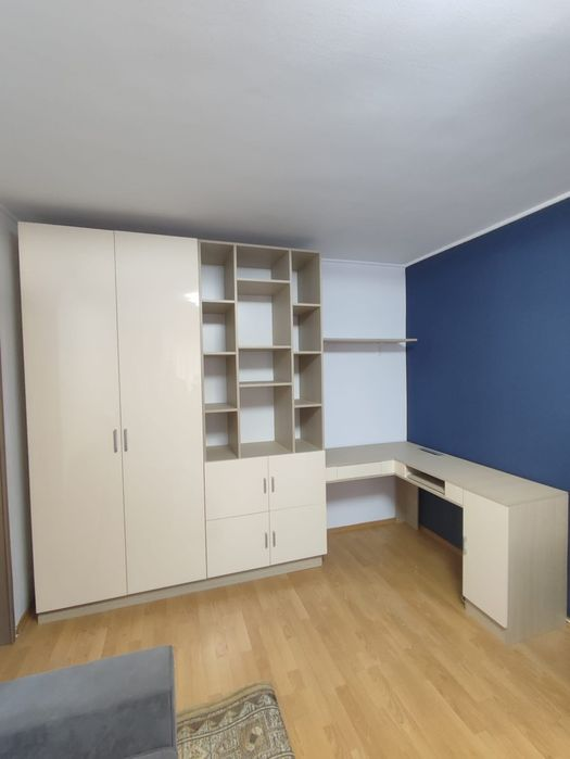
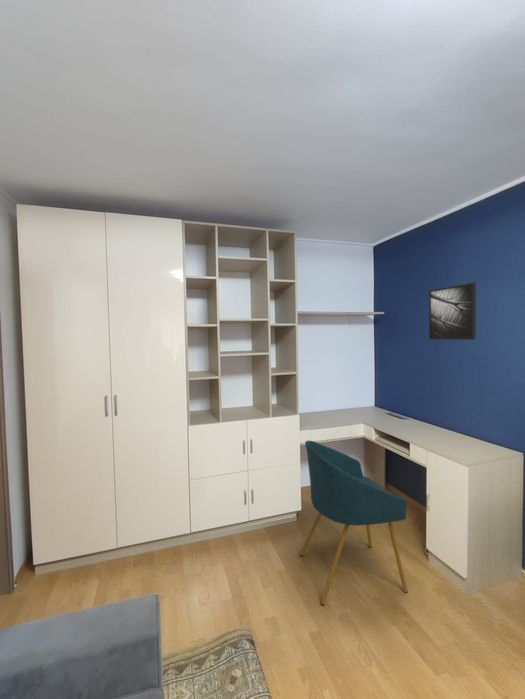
+ chair (349, 508)
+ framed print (450, 313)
